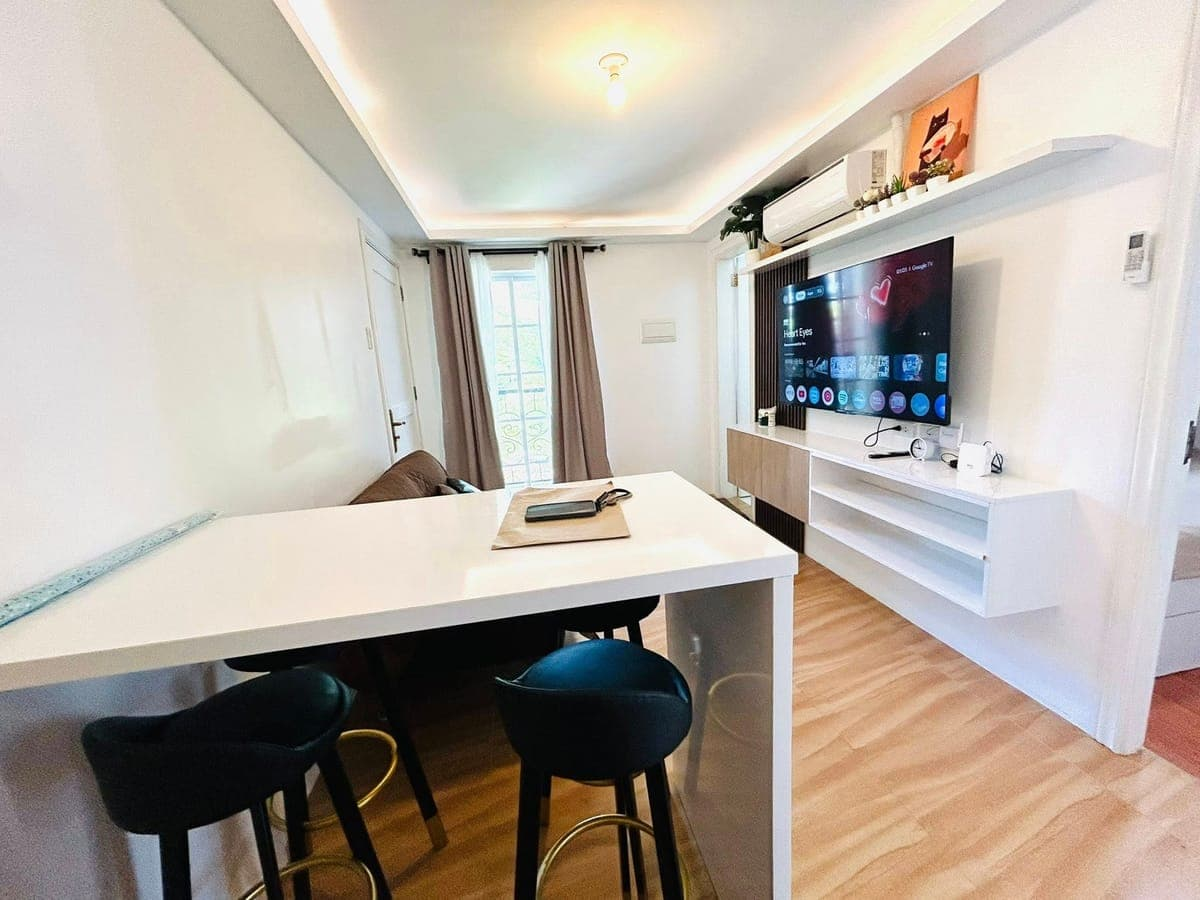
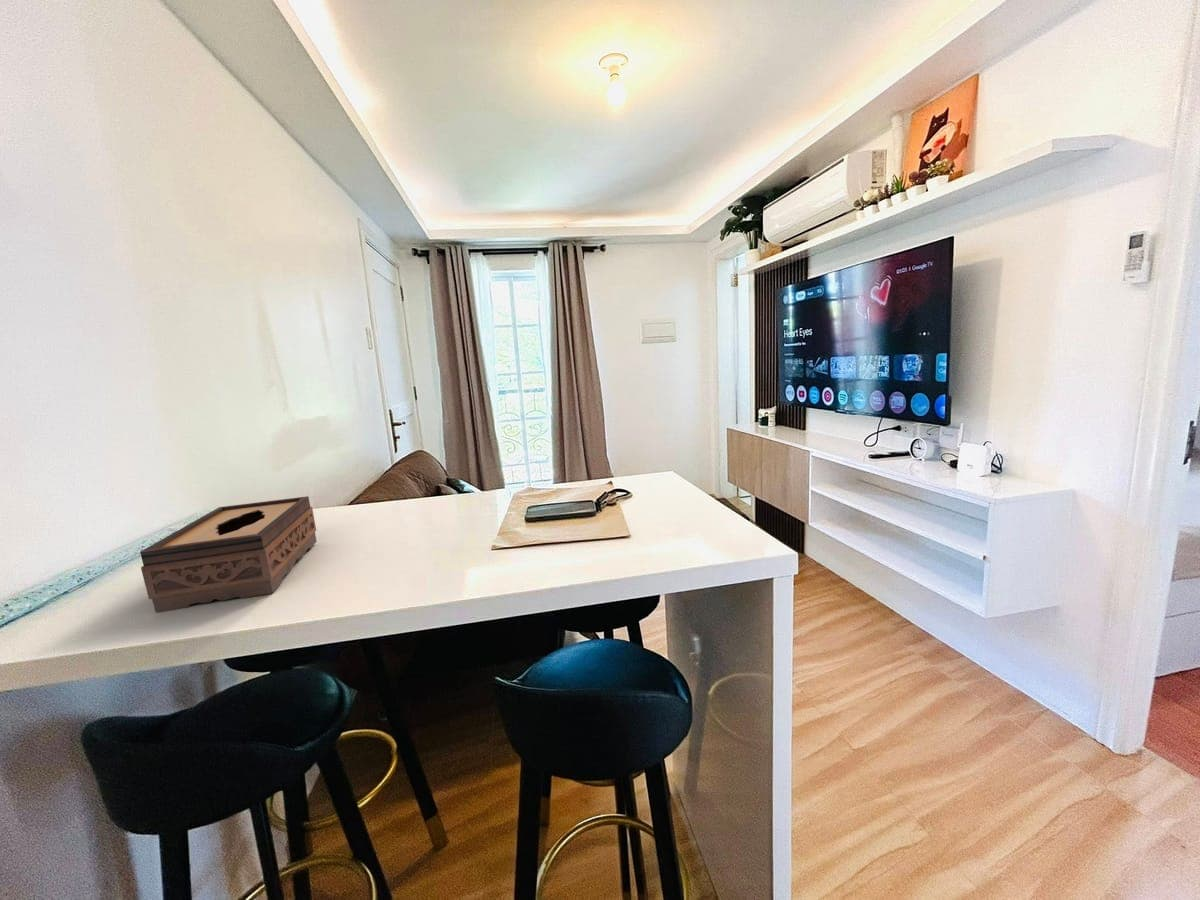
+ tissue box (243, 545)
